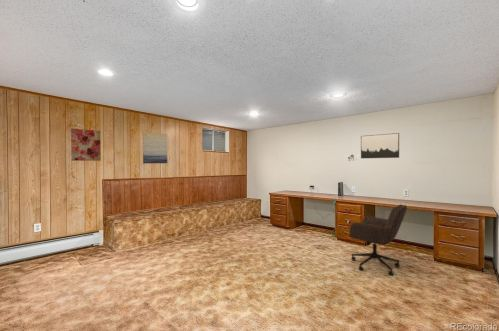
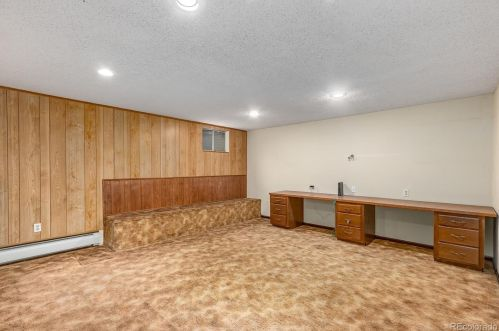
- office chair (376, 234)
- wall art (155, 148)
- wall art (379, 146)
- wall art (86, 145)
